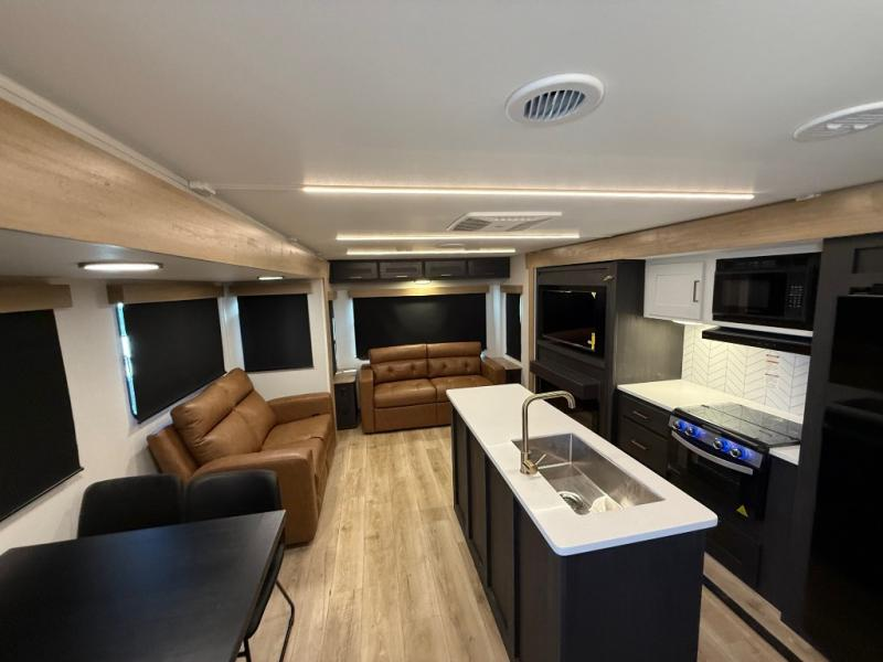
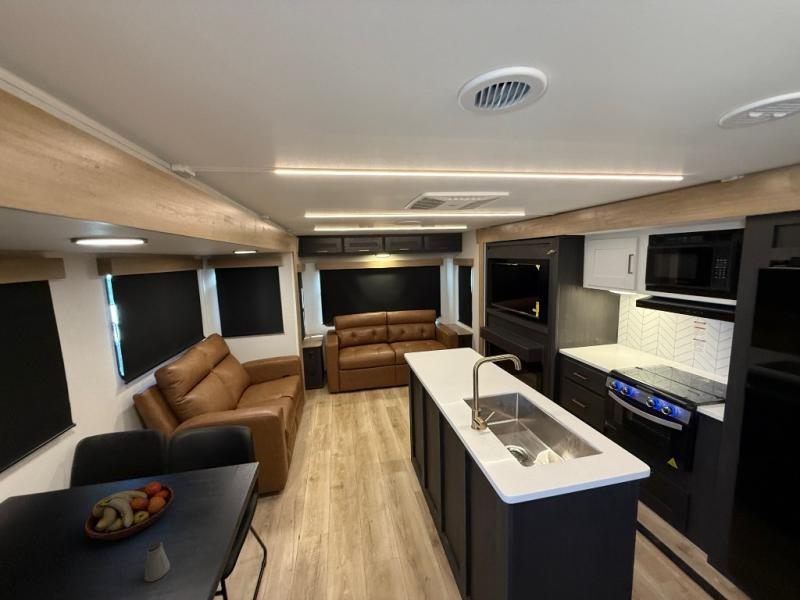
+ fruit bowl (131, 505)
+ saltshaker (155, 558)
